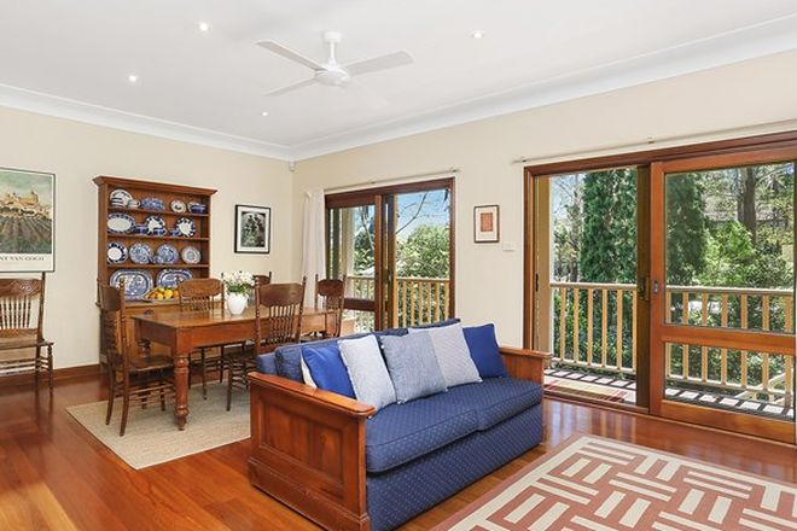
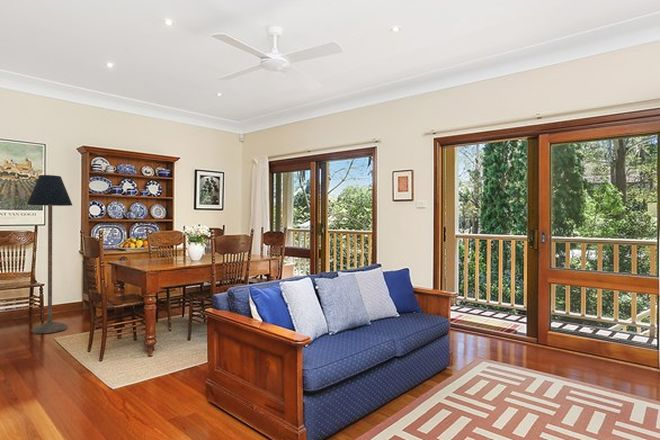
+ floor lamp (49, 252)
